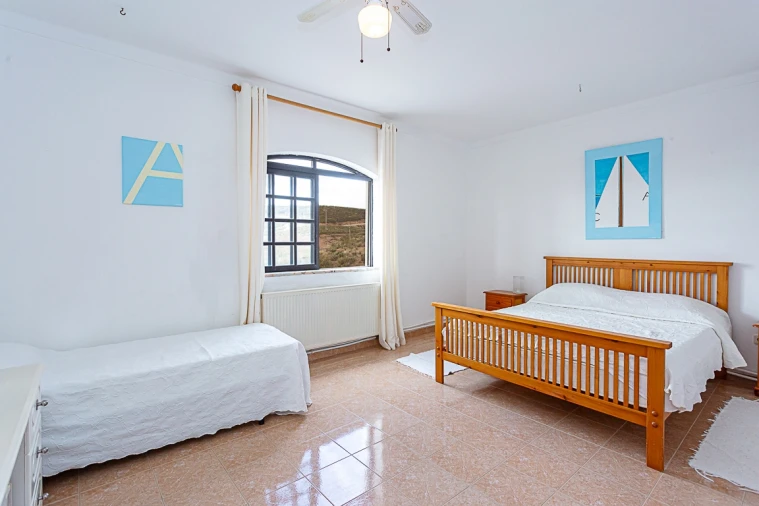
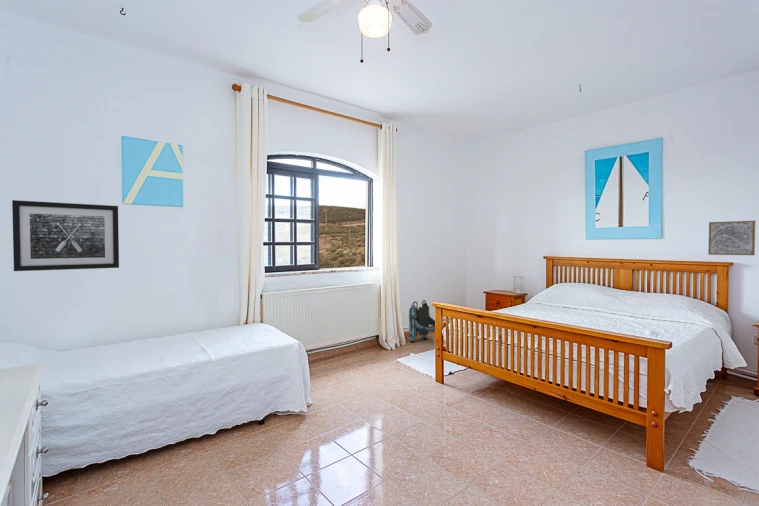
+ backpack (426, 322)
+ wall art (69, 236)
+ wall art (731, 238)
